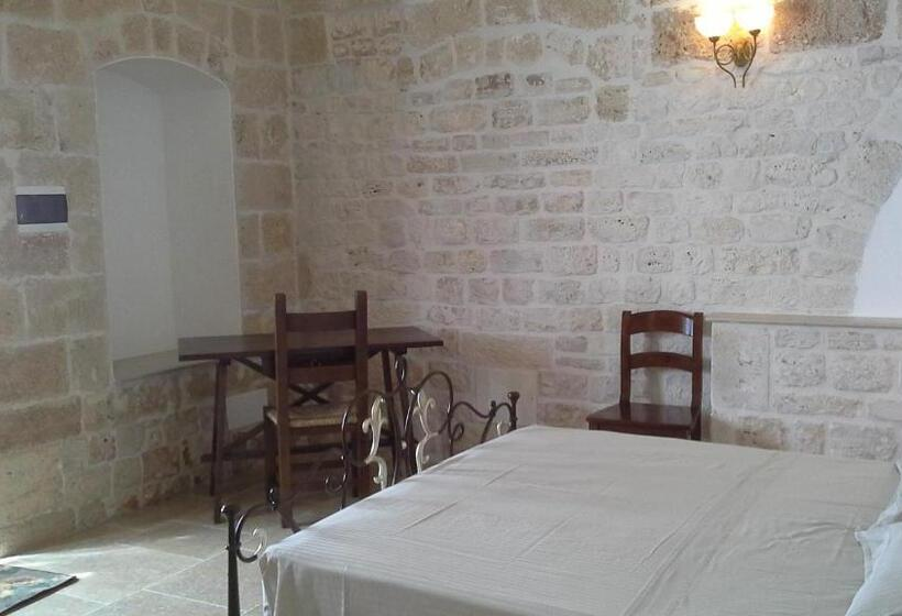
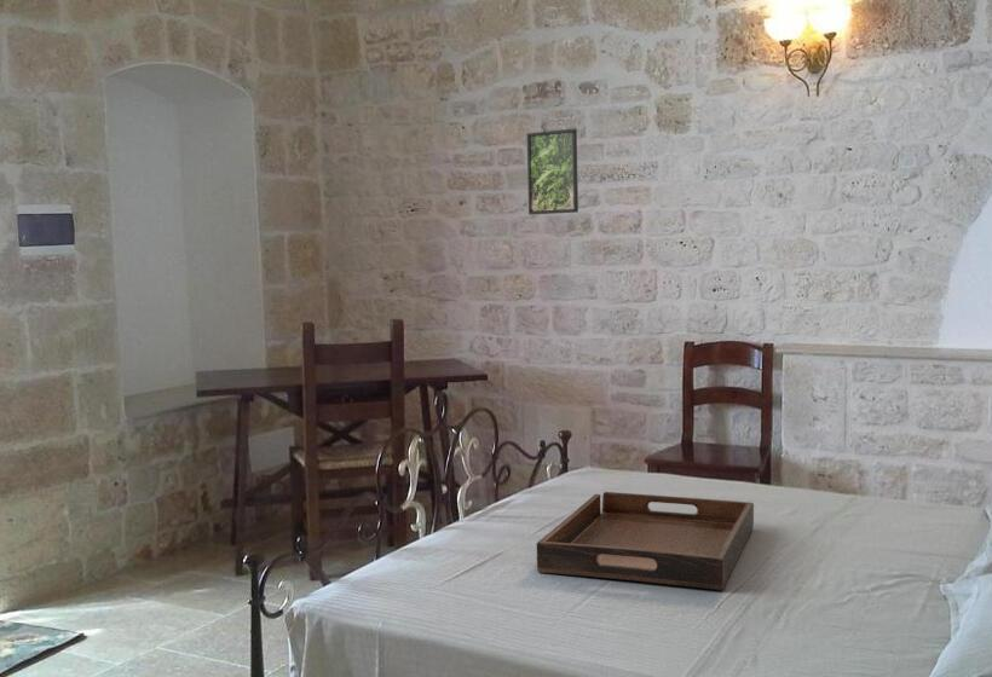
+ serving tray (652, 534)
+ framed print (552, 172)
